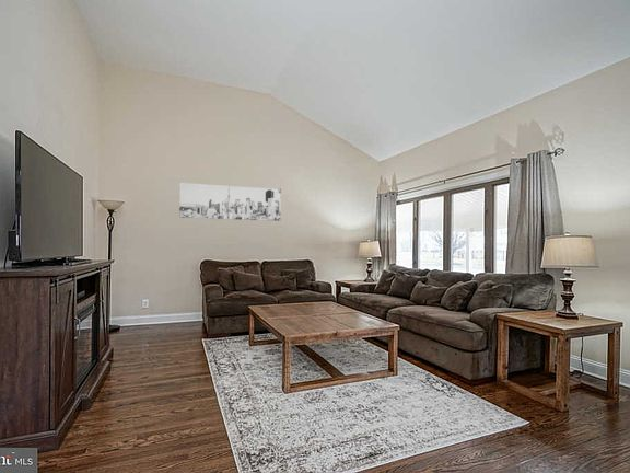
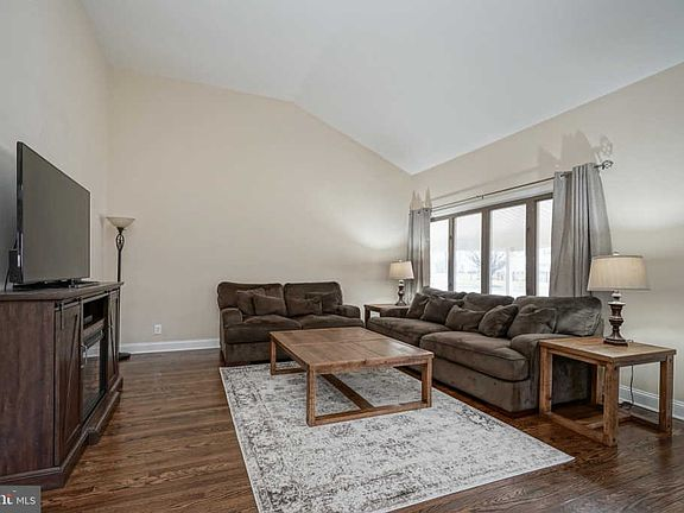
- wall art (232, 203)
